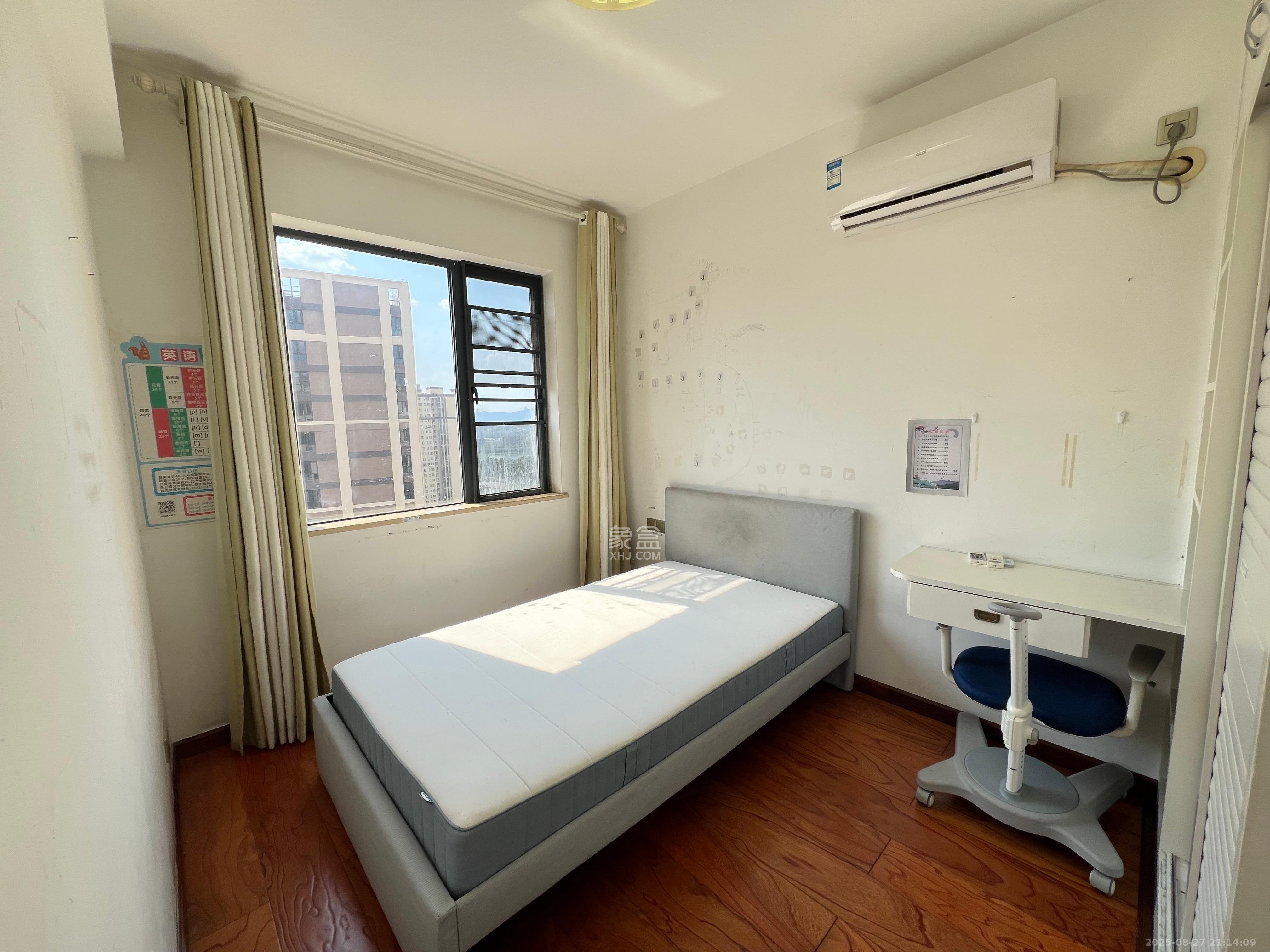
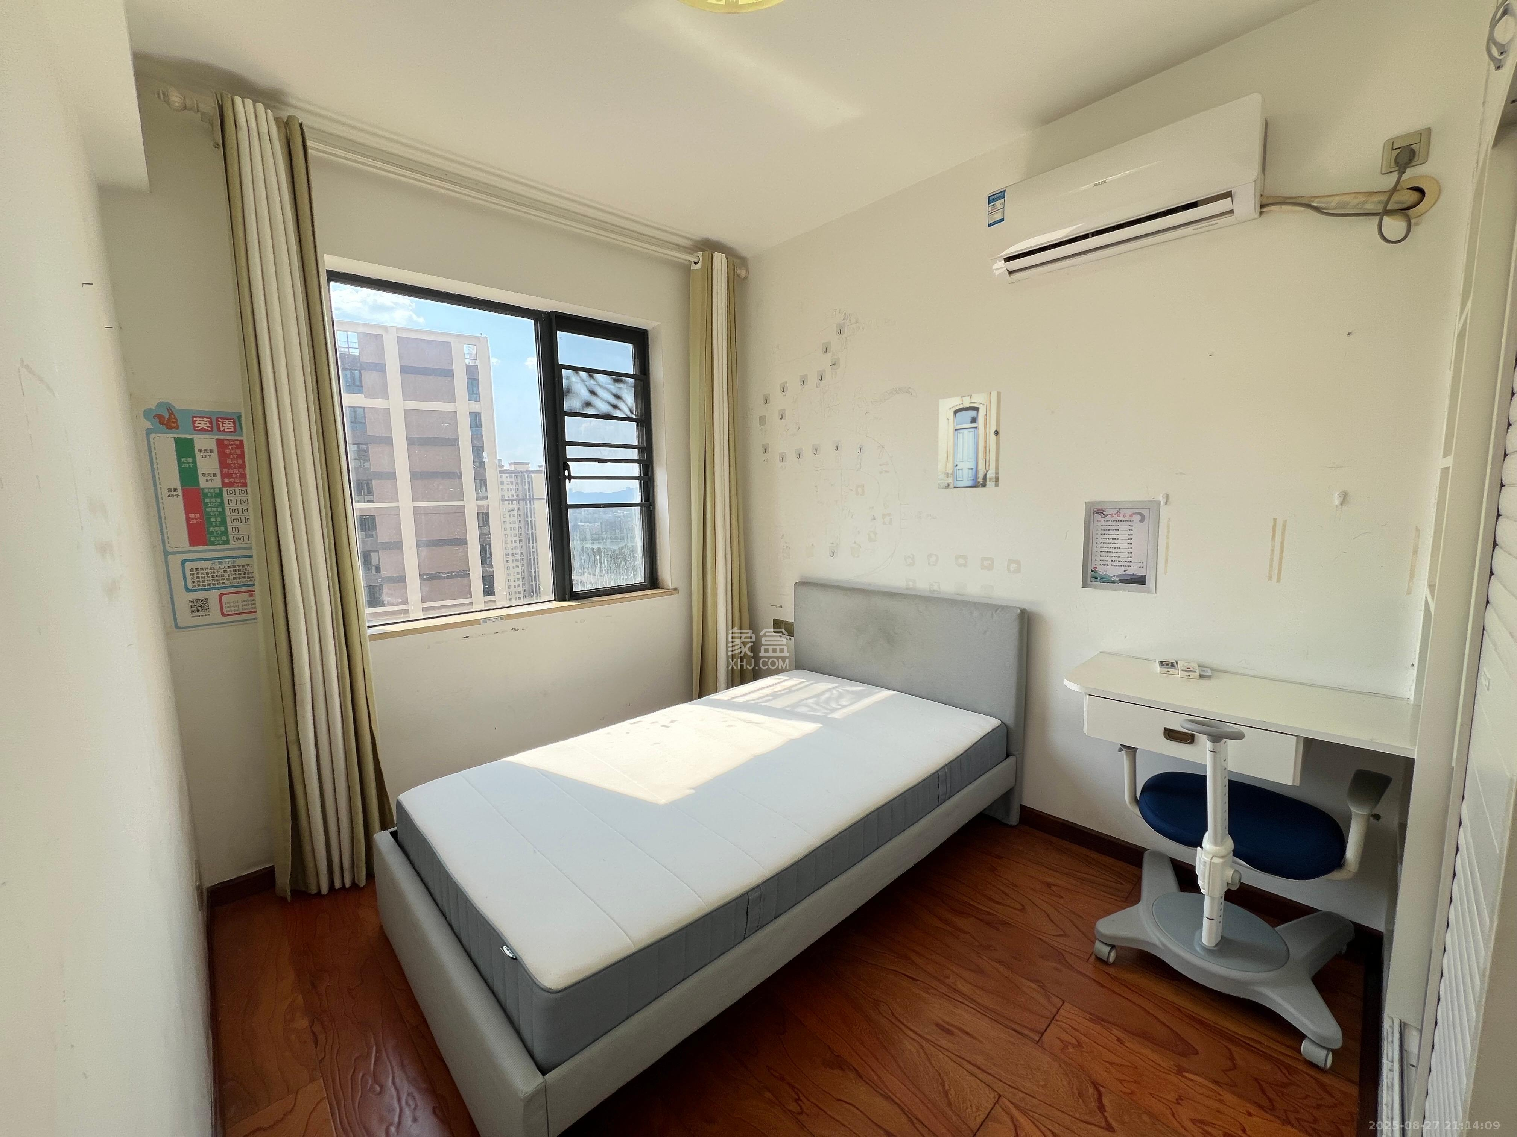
+ wall art (968, 442)
